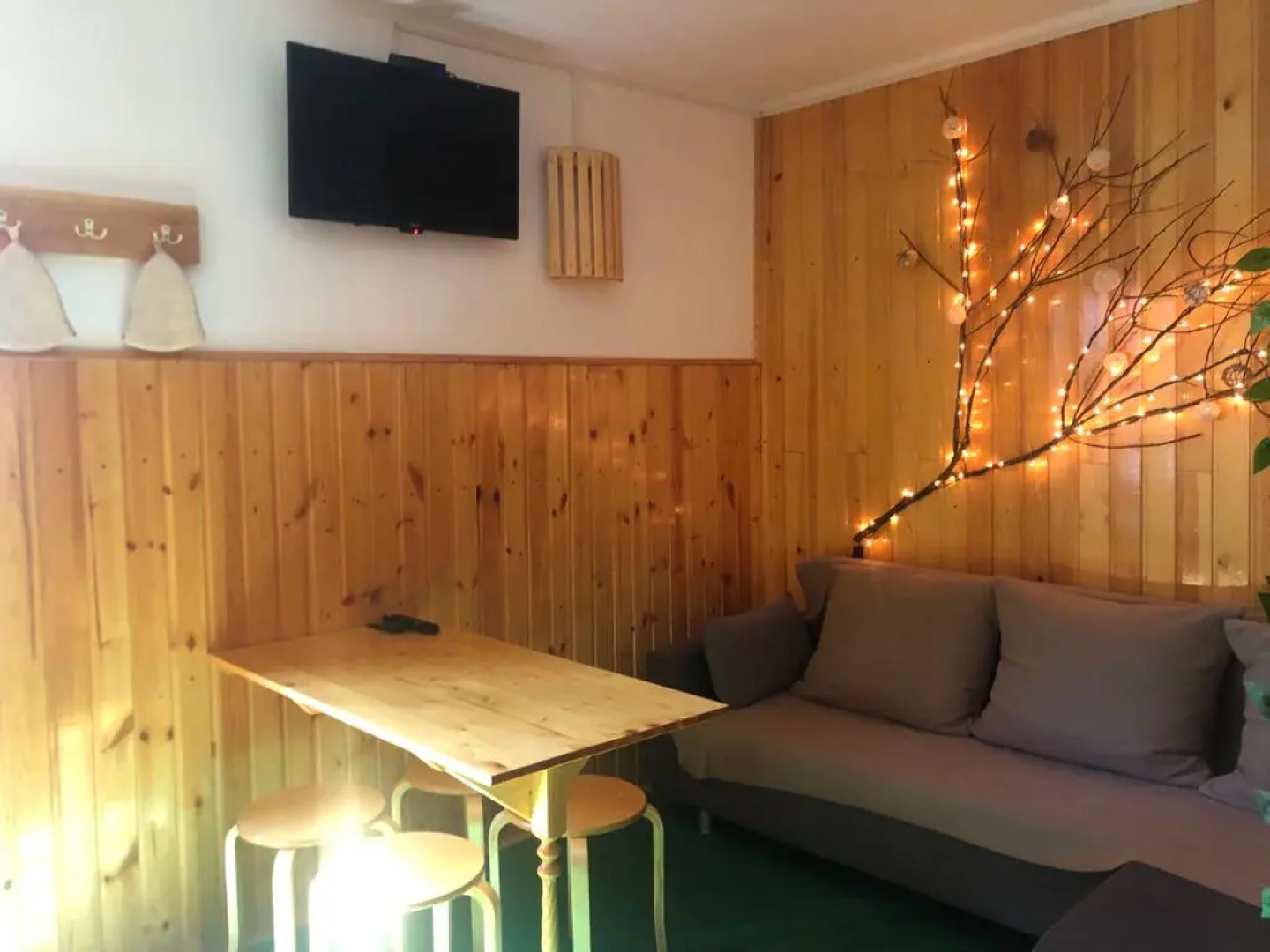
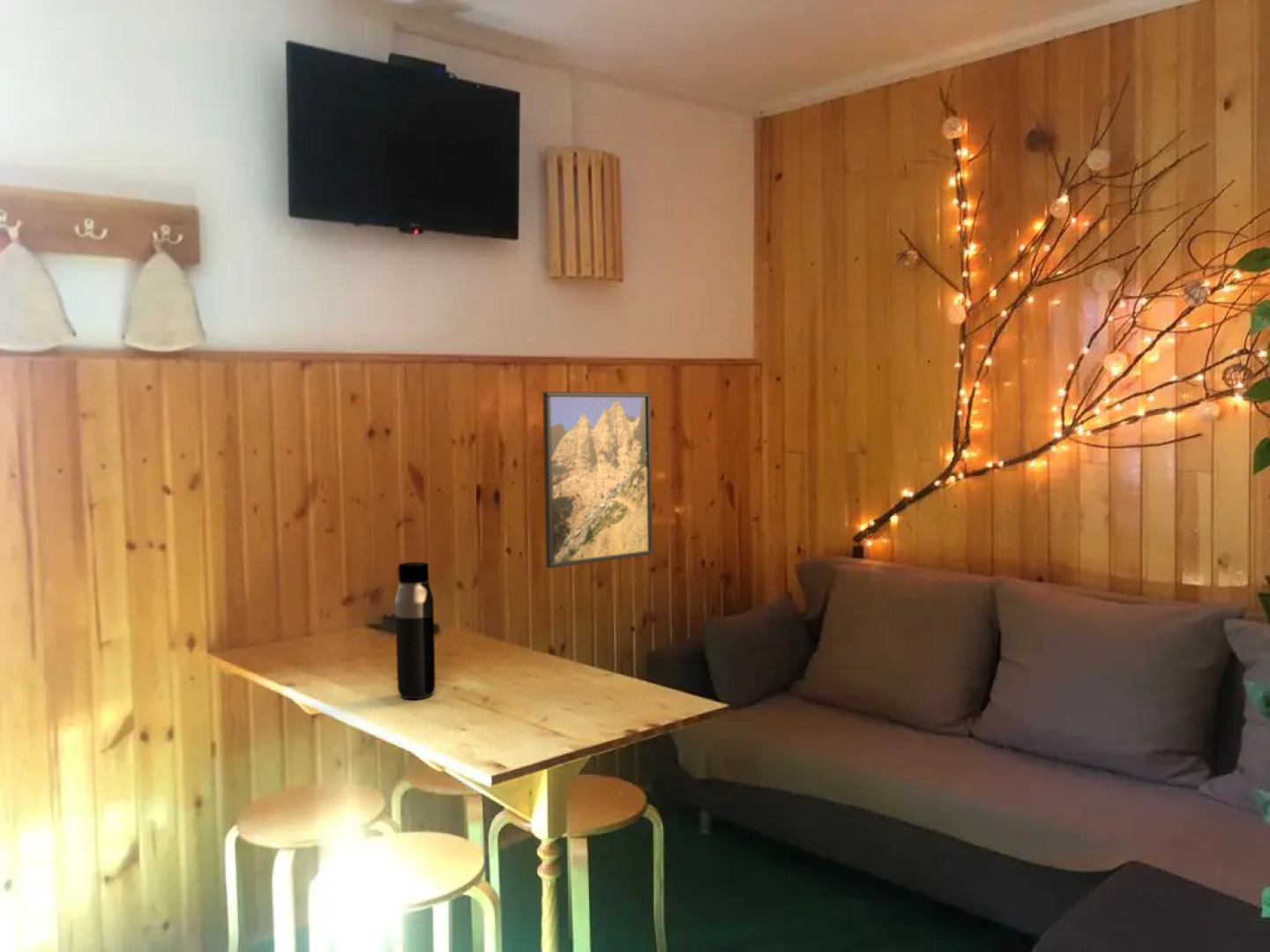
+ water bottle (415, 629)
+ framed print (600, 477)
